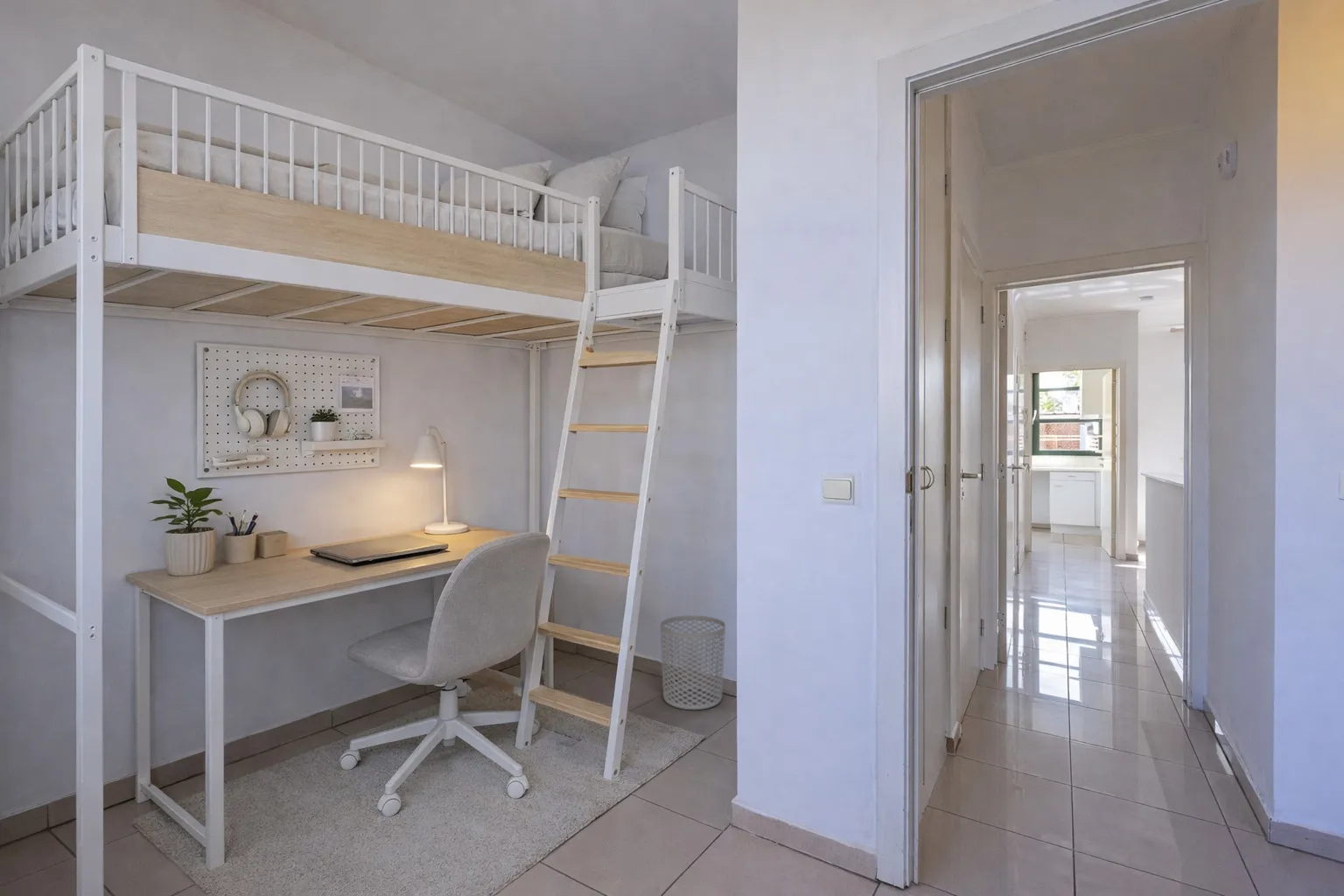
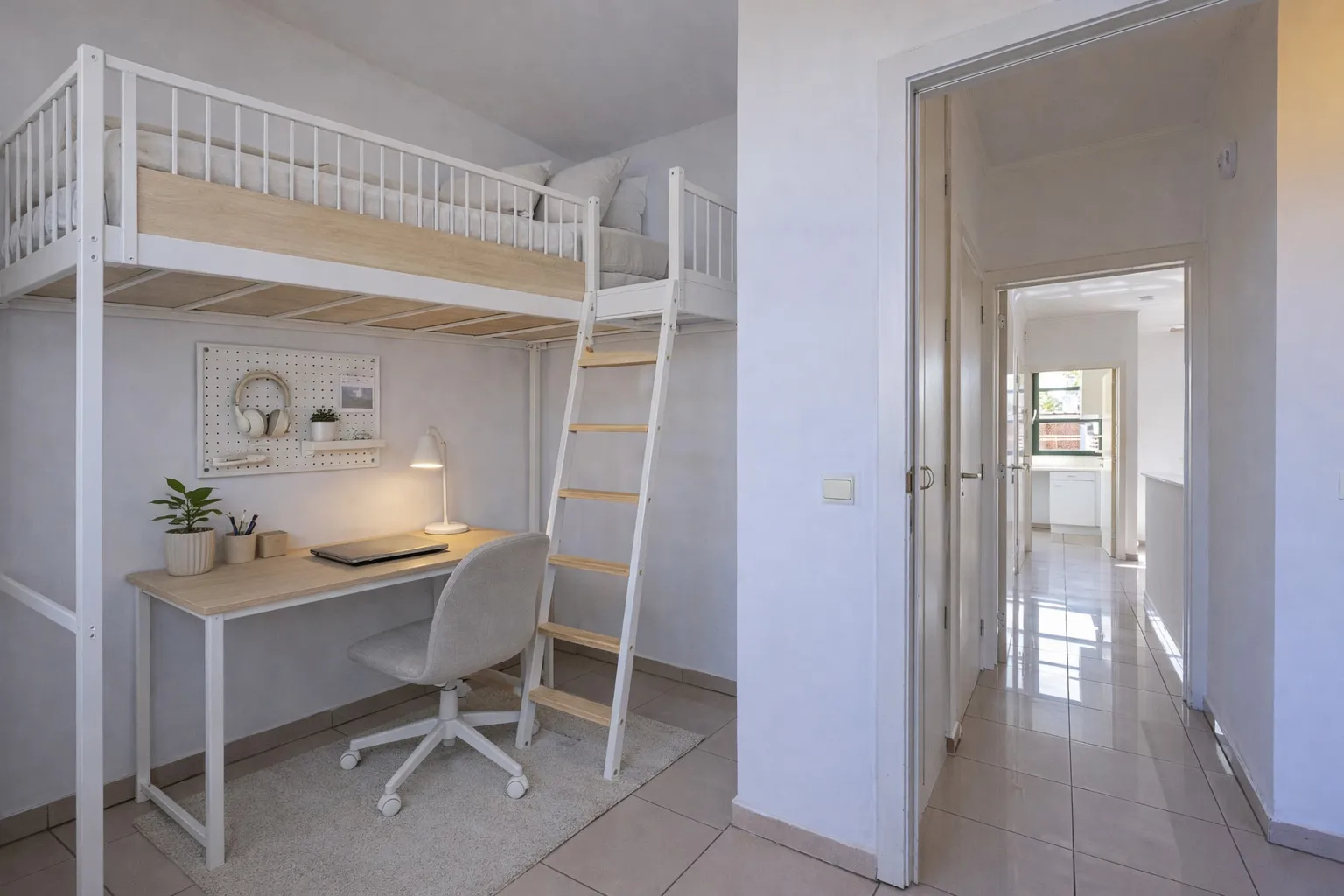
- waste bin (692, 662)
